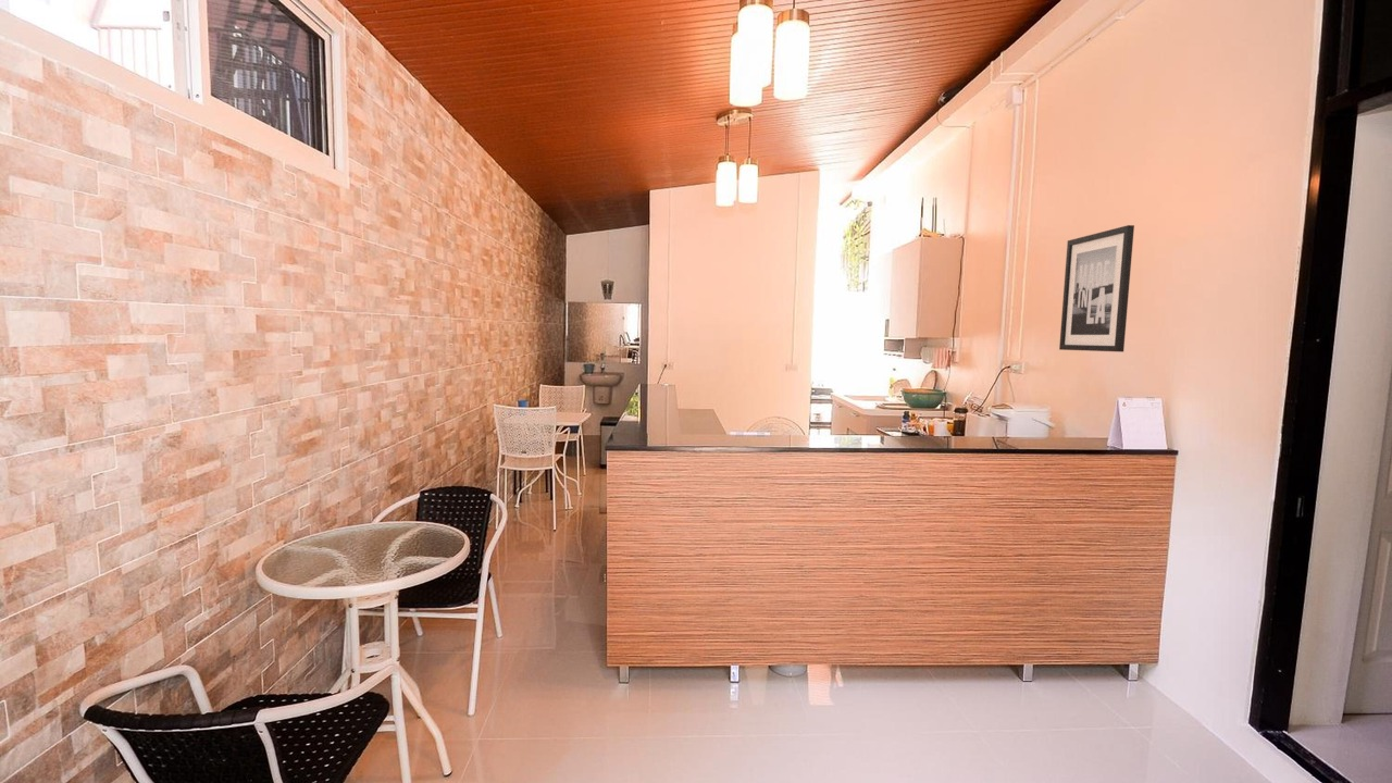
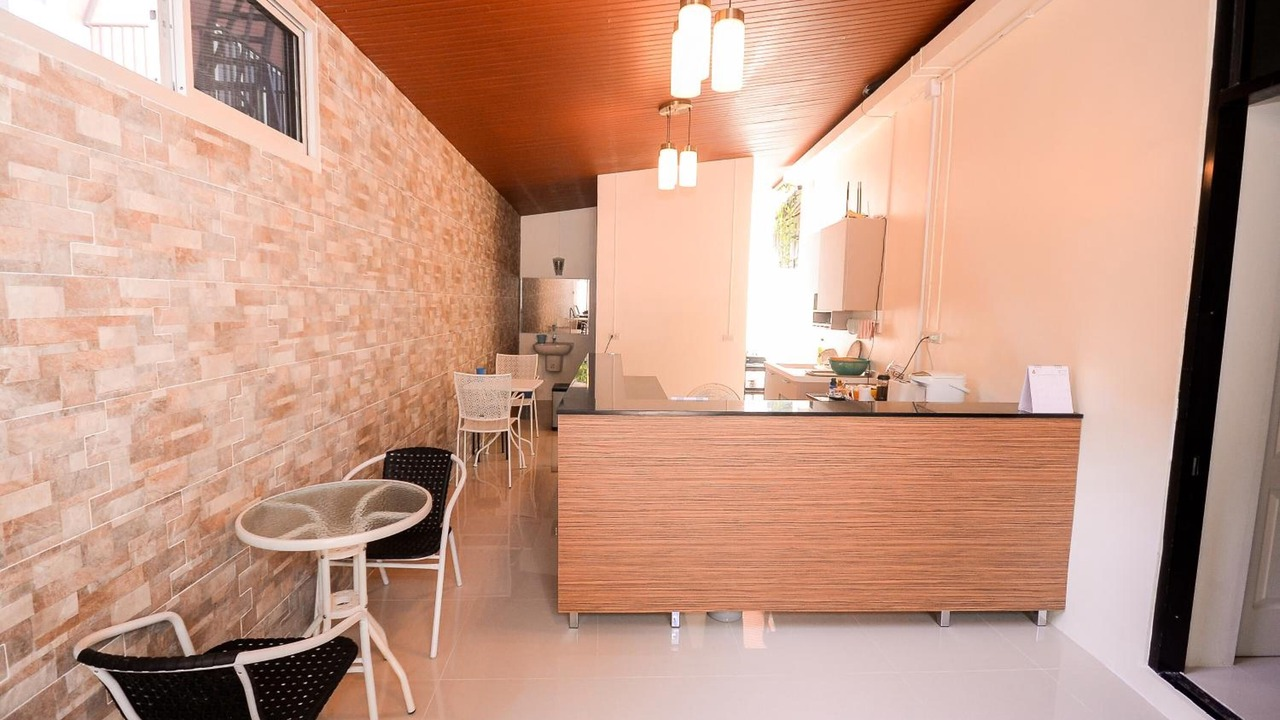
- wall art (1093, 293)
